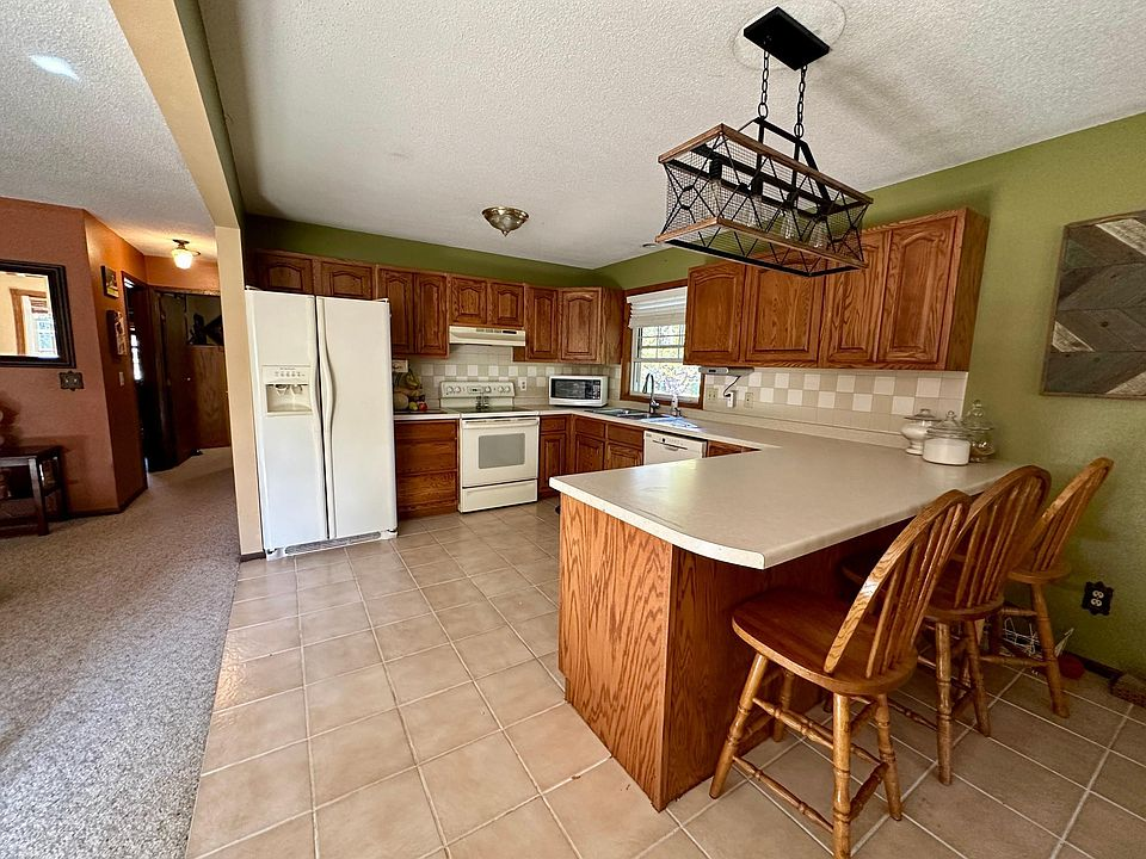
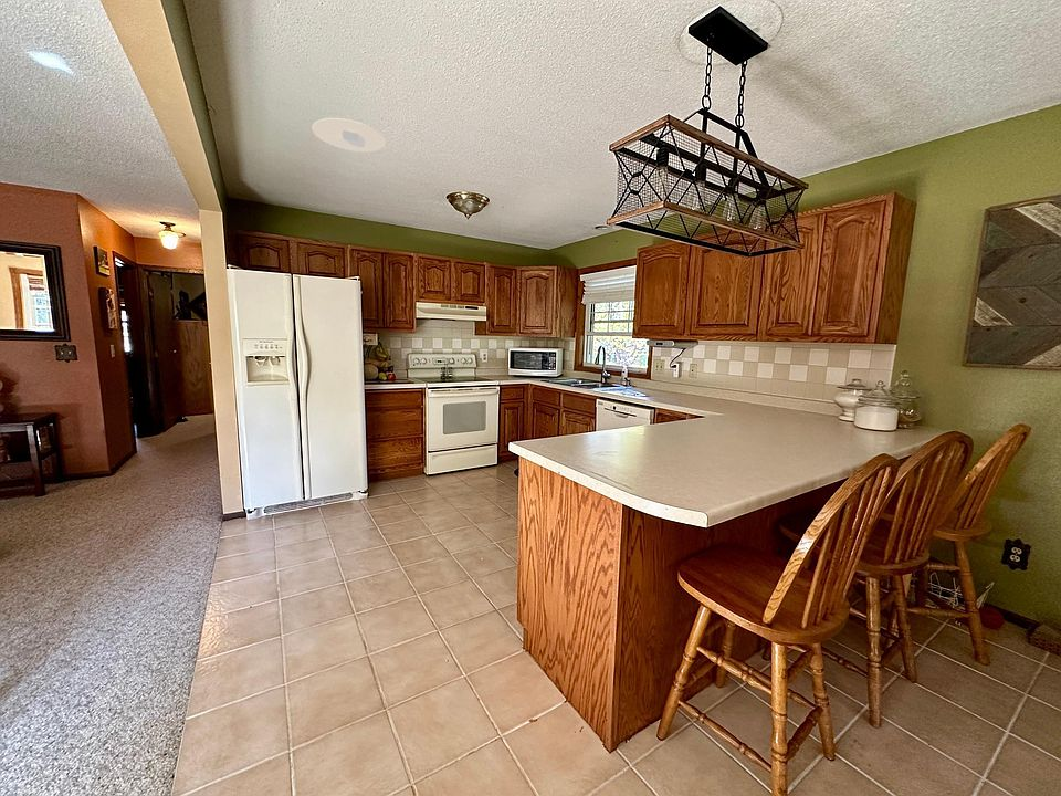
+ recessed light (349, 133)
